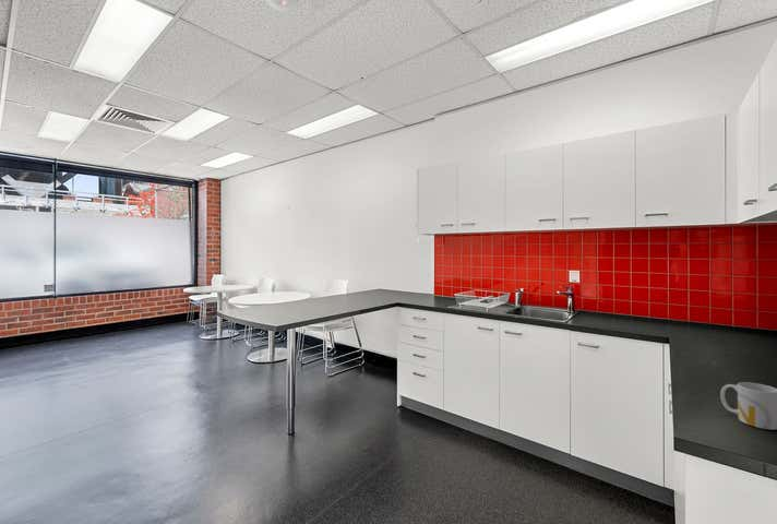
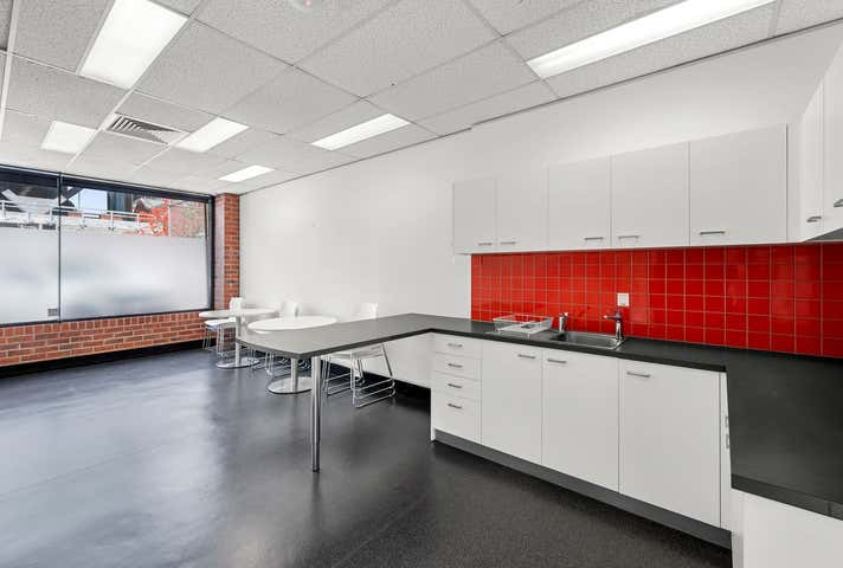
- mug (750, 403)
